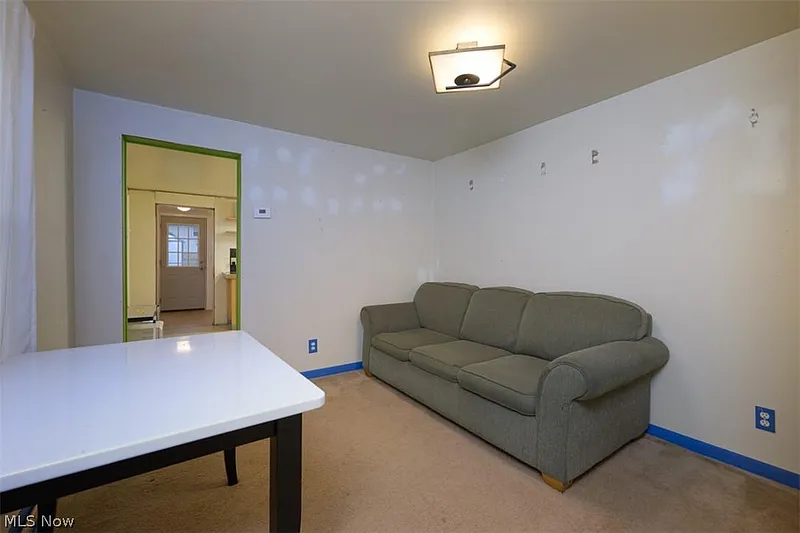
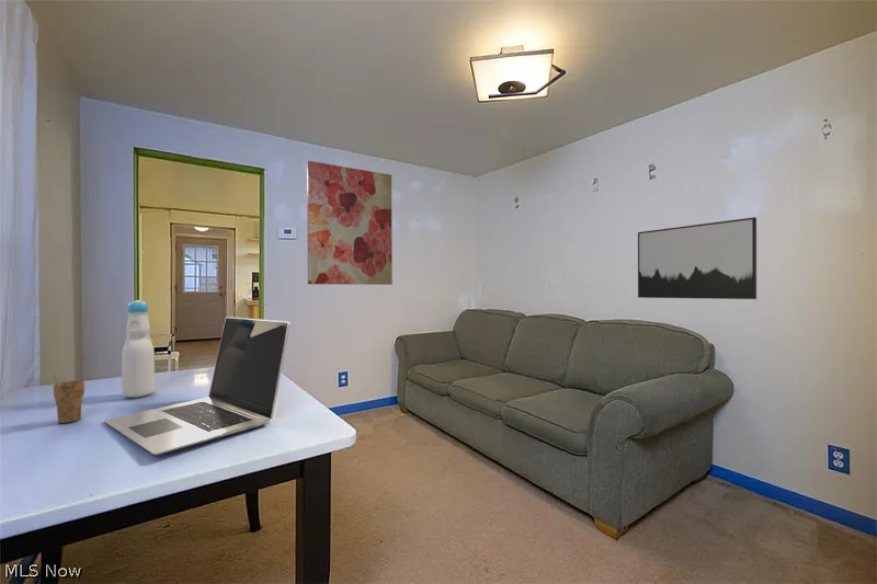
+ wall art (691, 262)
+ cup (69, 397)
+ wall art (352, 226)
+ bottle (138, 347)
+ laptop (213, 375)
